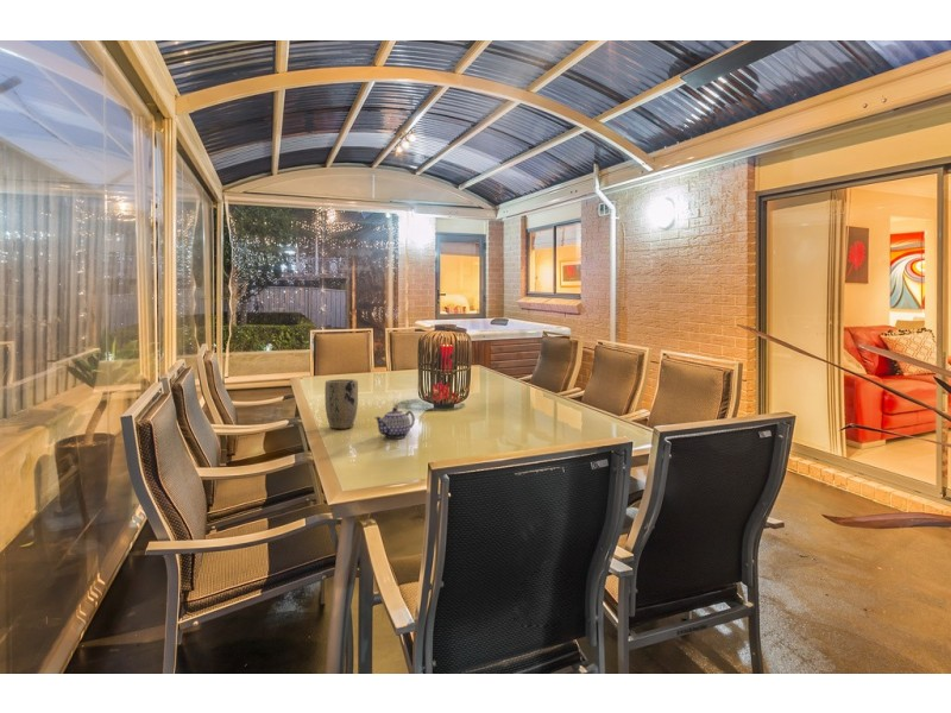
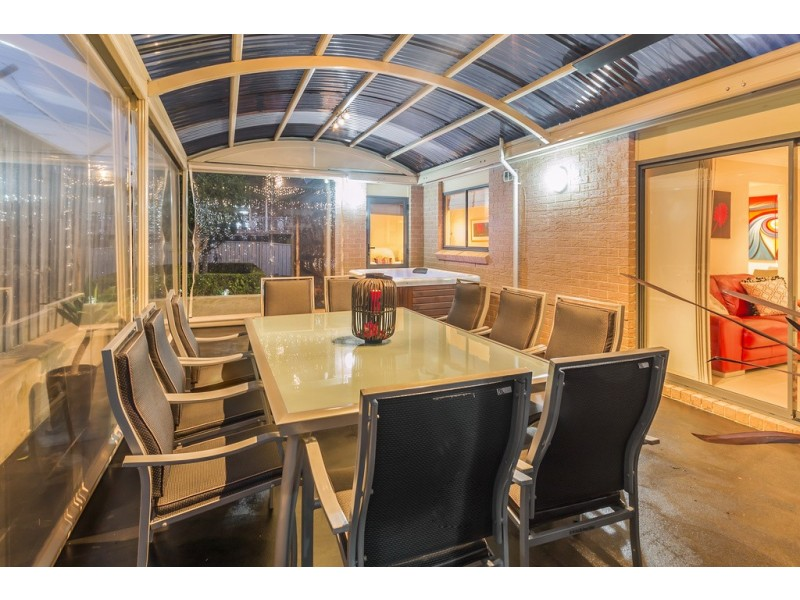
- plant pot (341, 403)
- teapot (395, 422)
